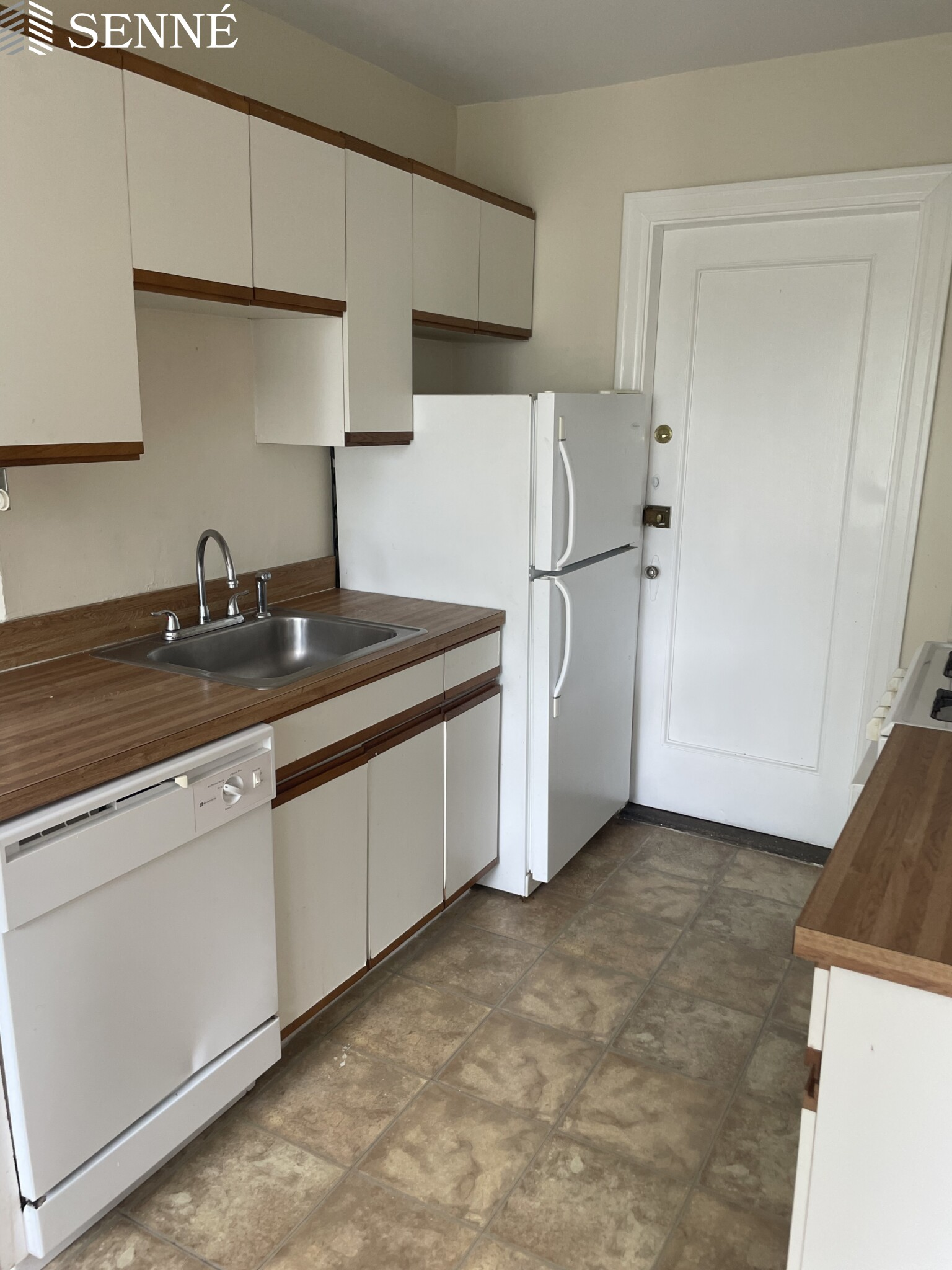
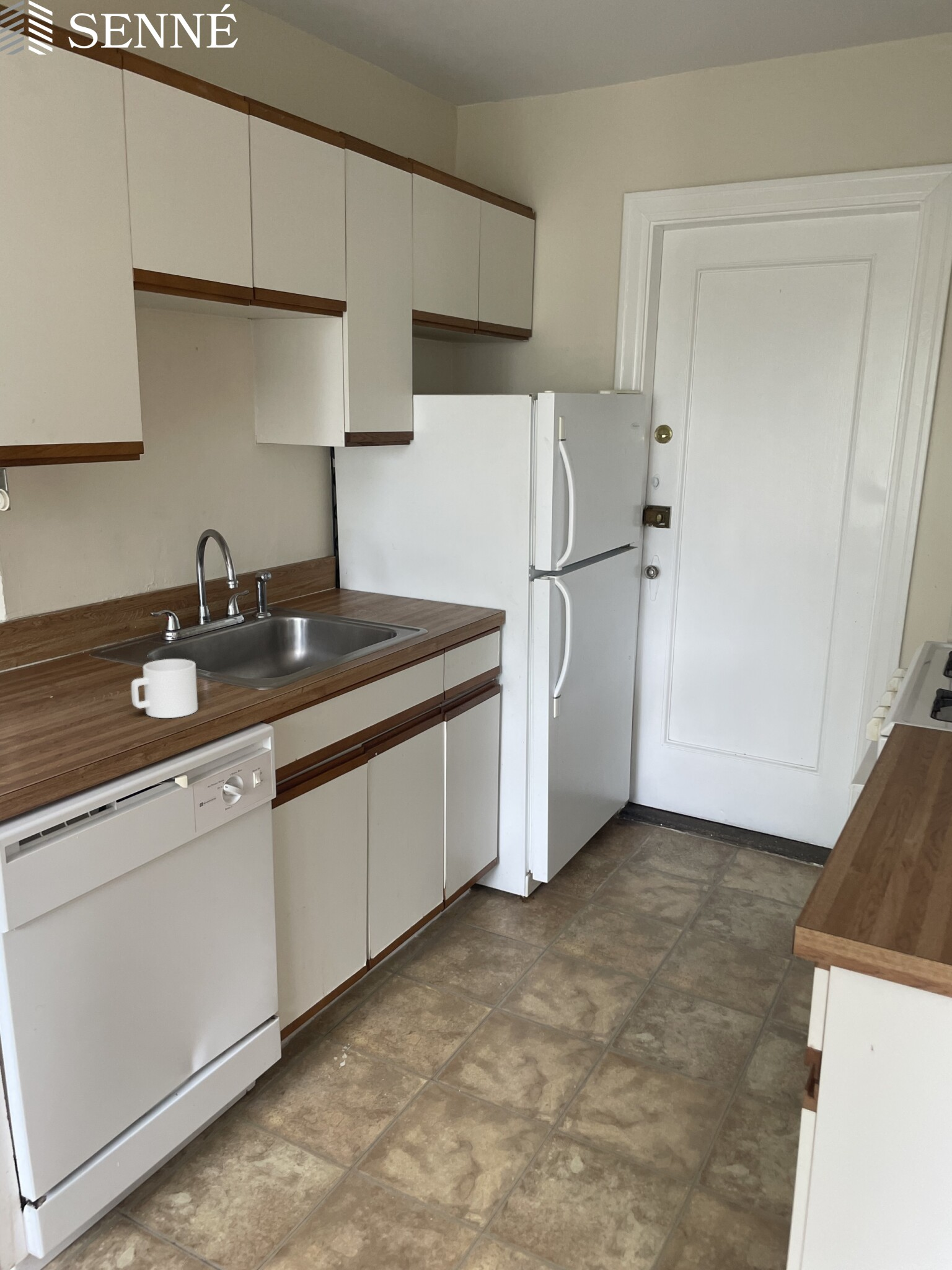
+ mug (167, 689)
